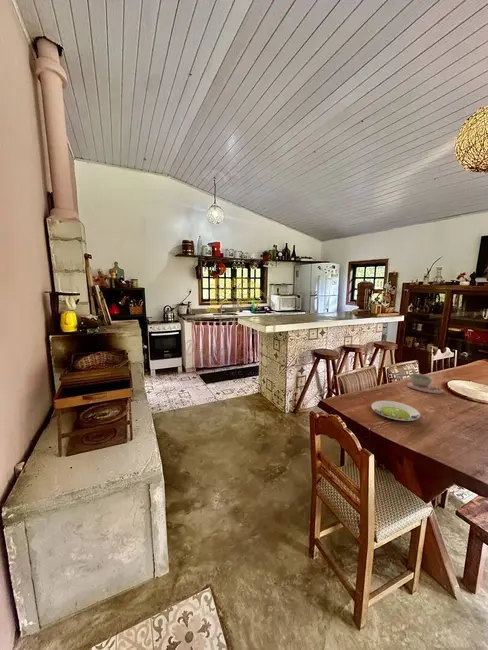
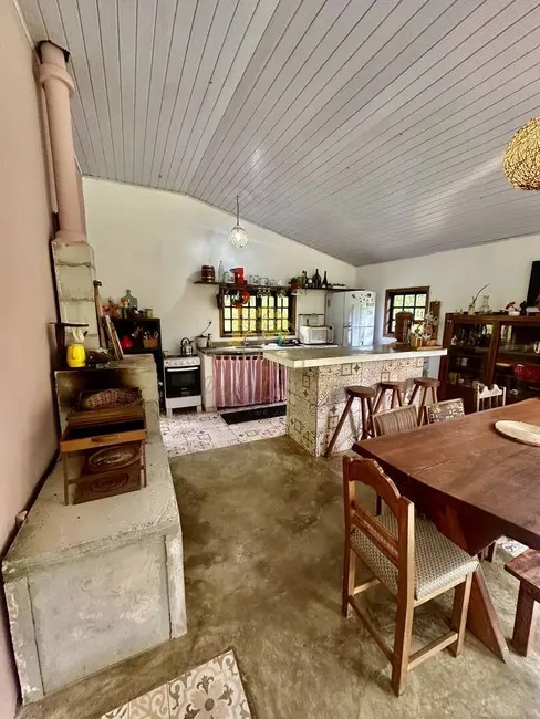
- salad plate (394, 411)
- bowl (425, 382)
